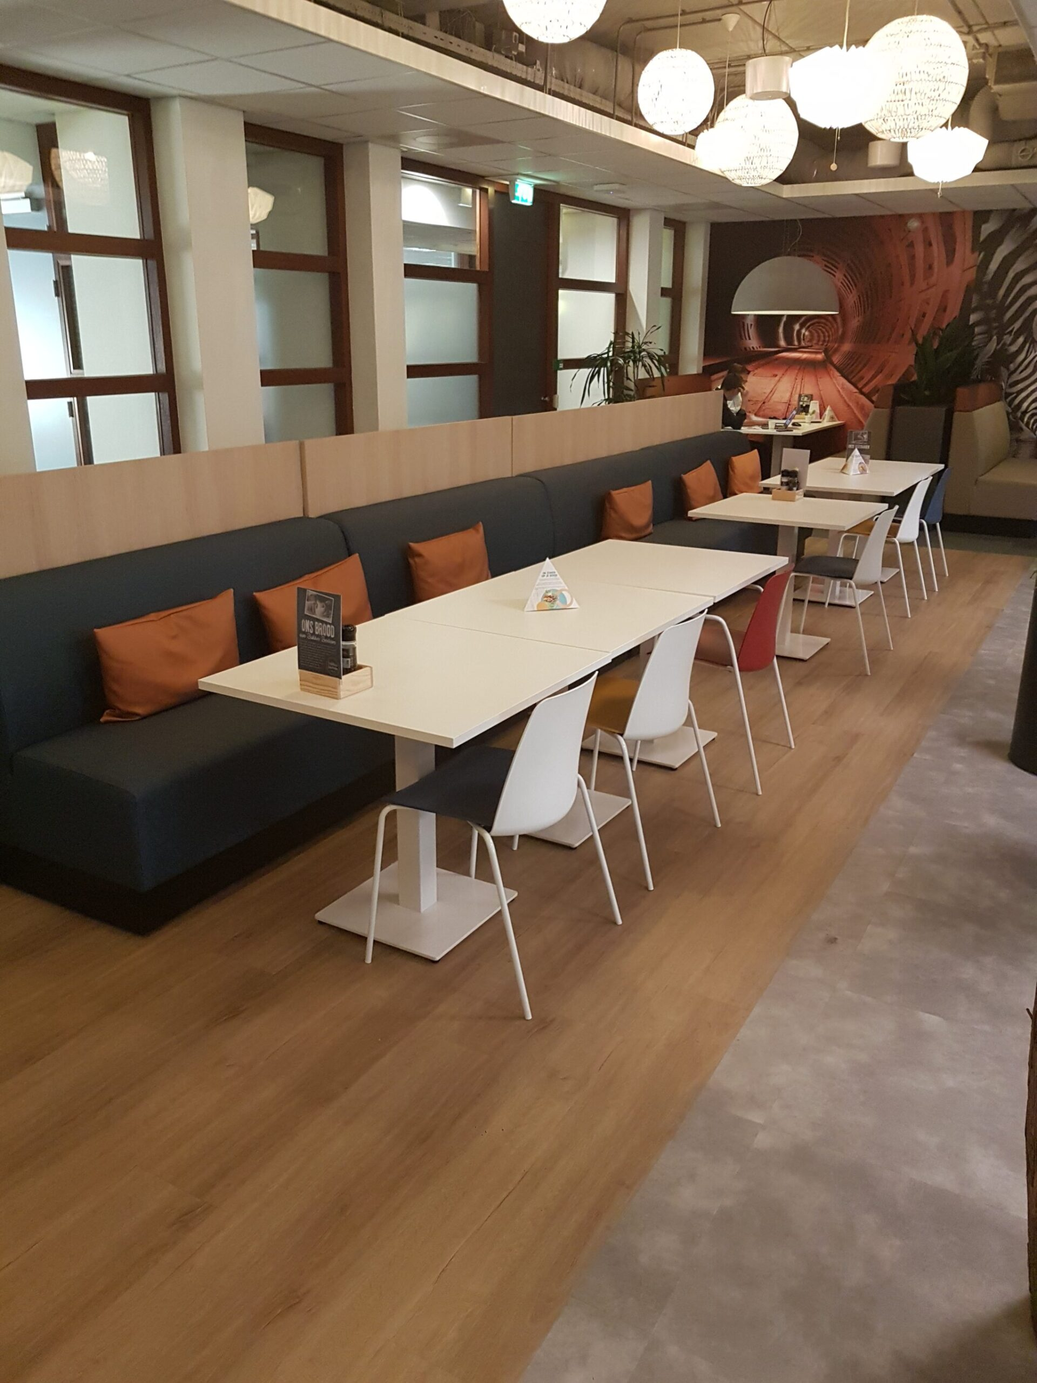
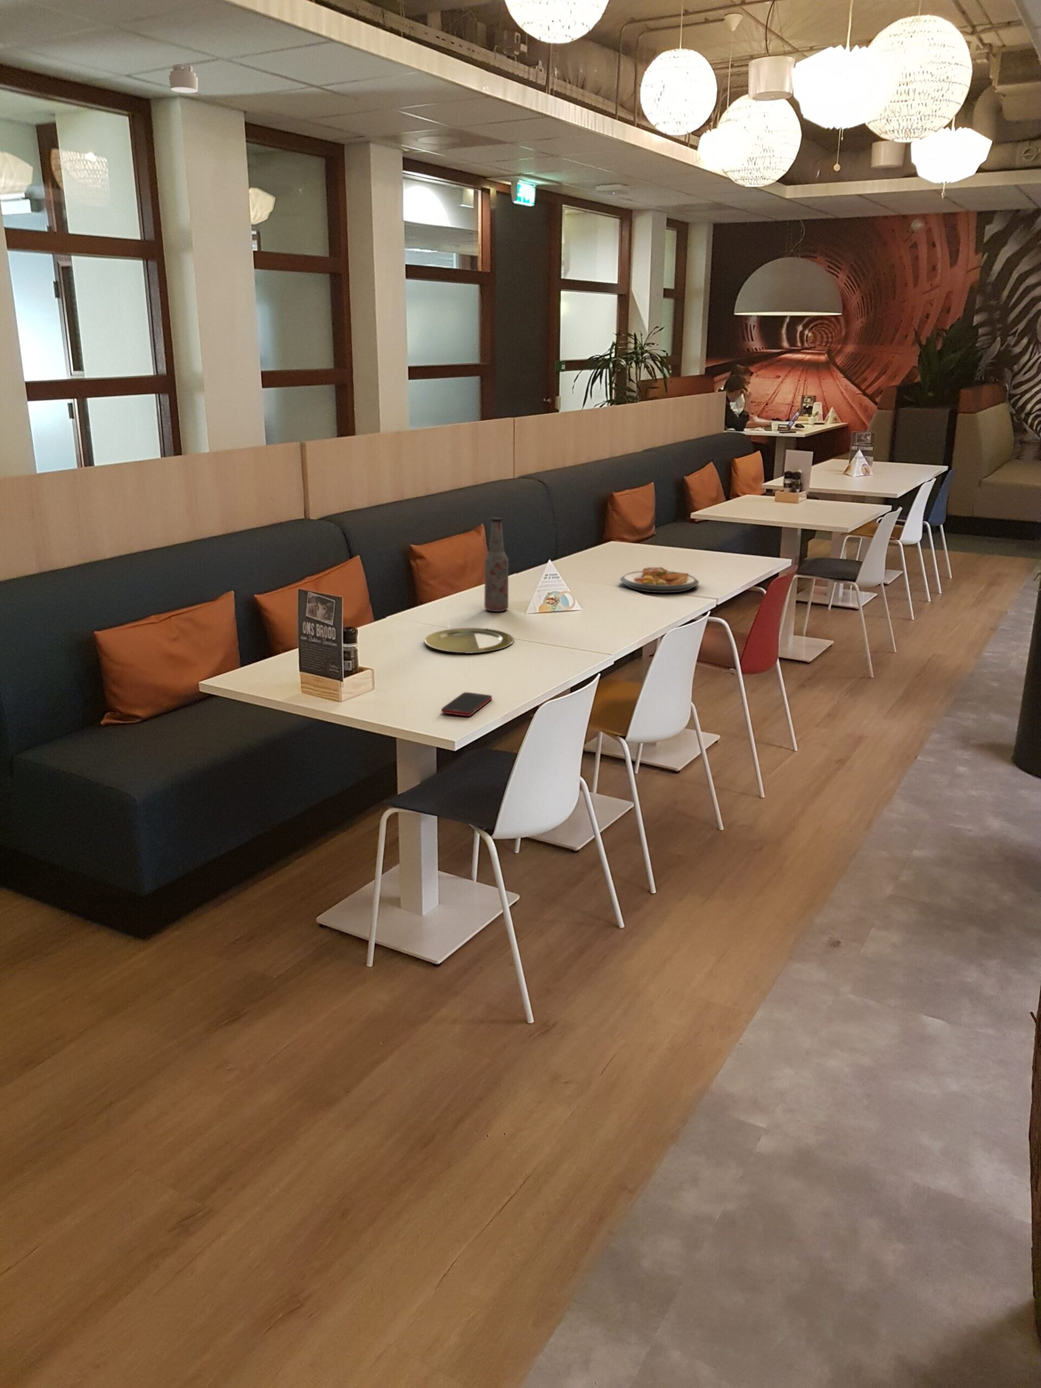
+ plate (469, 640)
+ cell phone (467, 704)
+ plate (659, 578)
+ bottle (496, 564)
+ smoke detector (184, 78)
